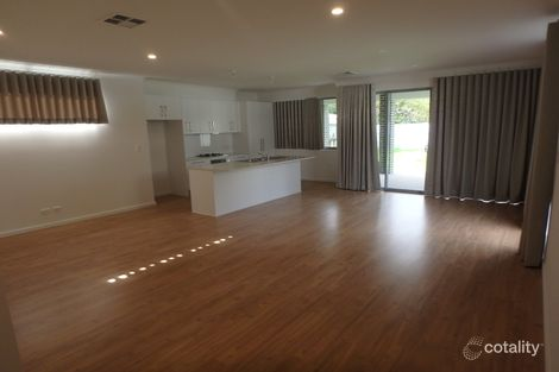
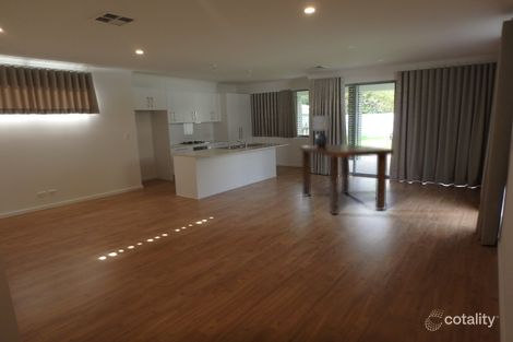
+ dining table (342, 175)
+ lamp (321, 129)
